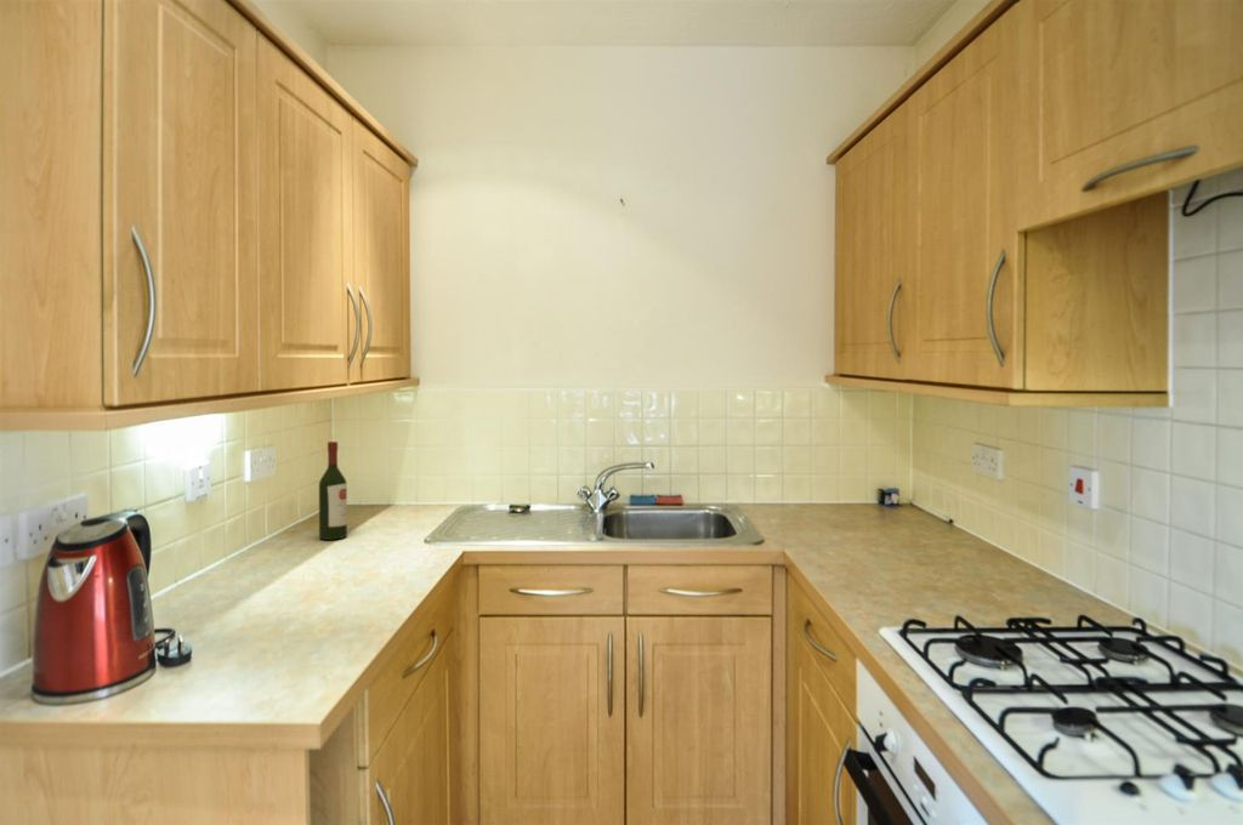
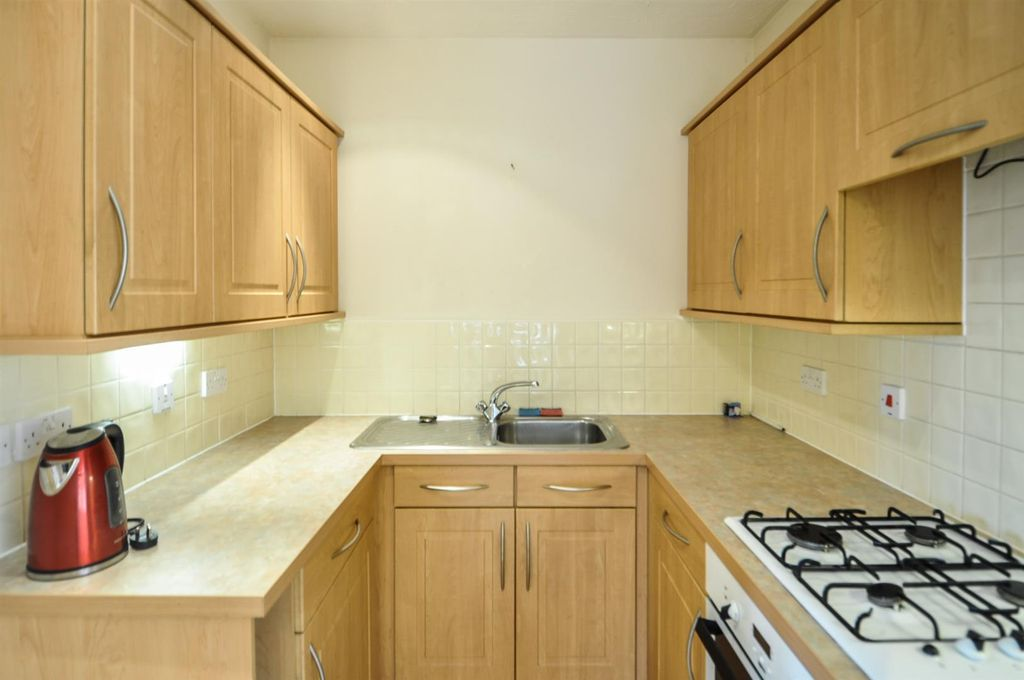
- wine bottle (333, 489)
